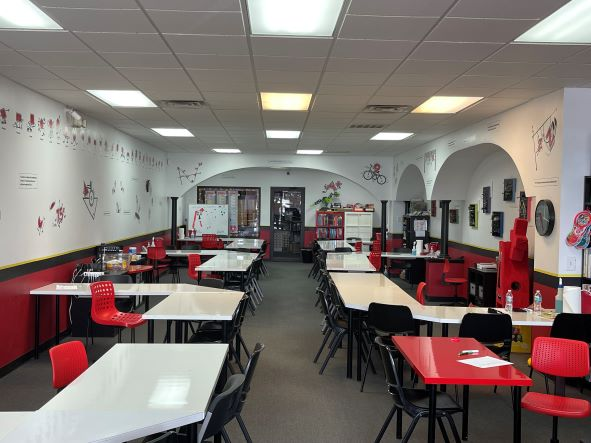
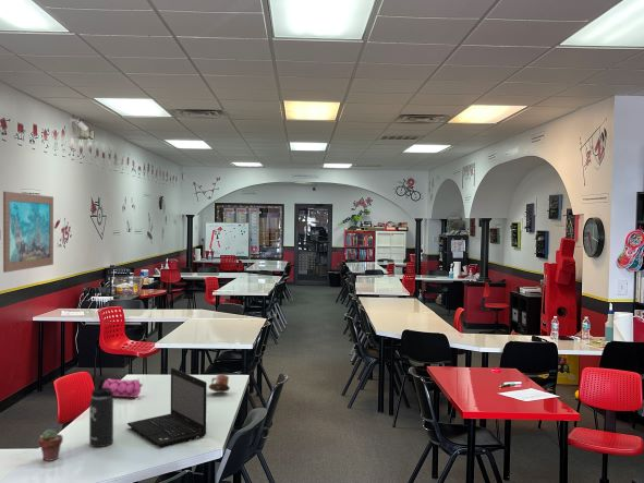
+ potted succulent (50, 443)
+ thermos bottle (102, 411)
+ laptop (171, 404)
+ wall art (31, 231)
+ pencil case (121, 387)
+ mug (219, 384)
